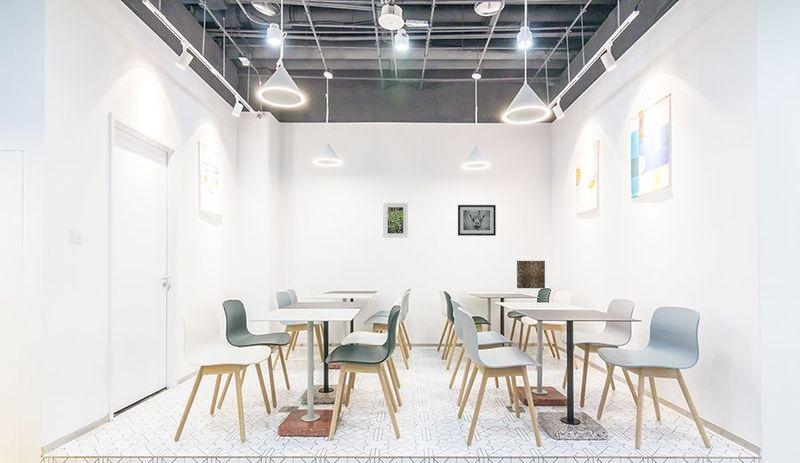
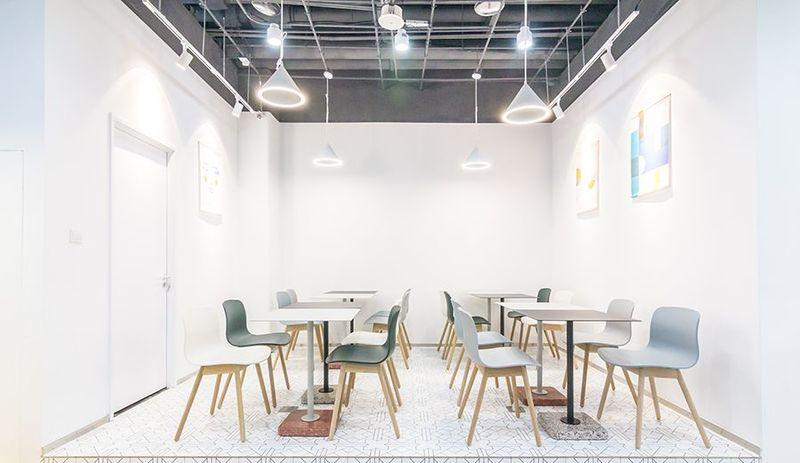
- wall art (476, 220)
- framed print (395, 220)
- wall art (530, 274)
